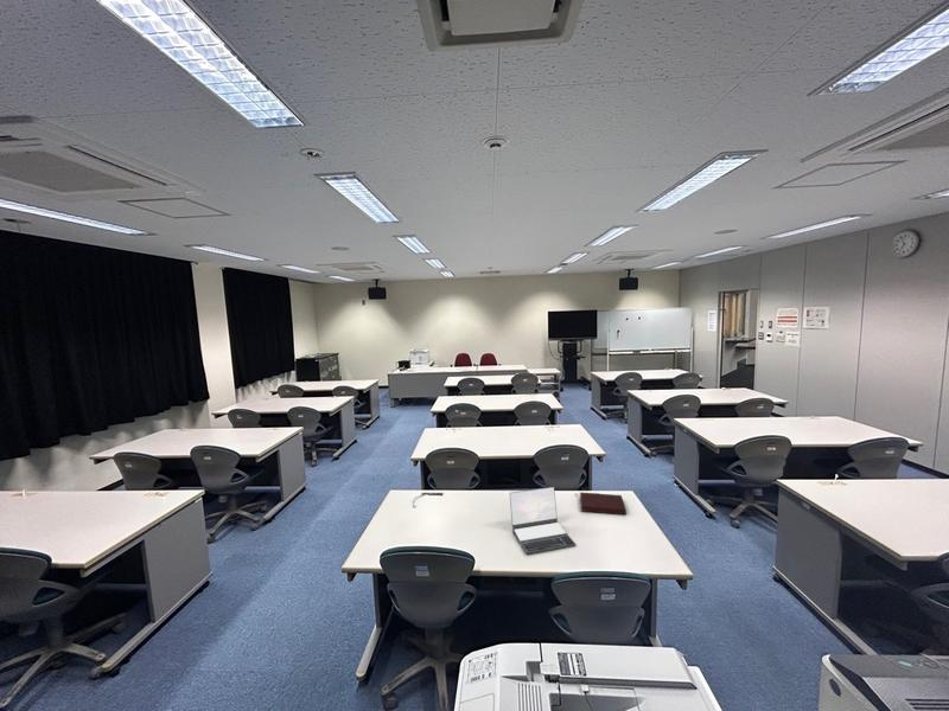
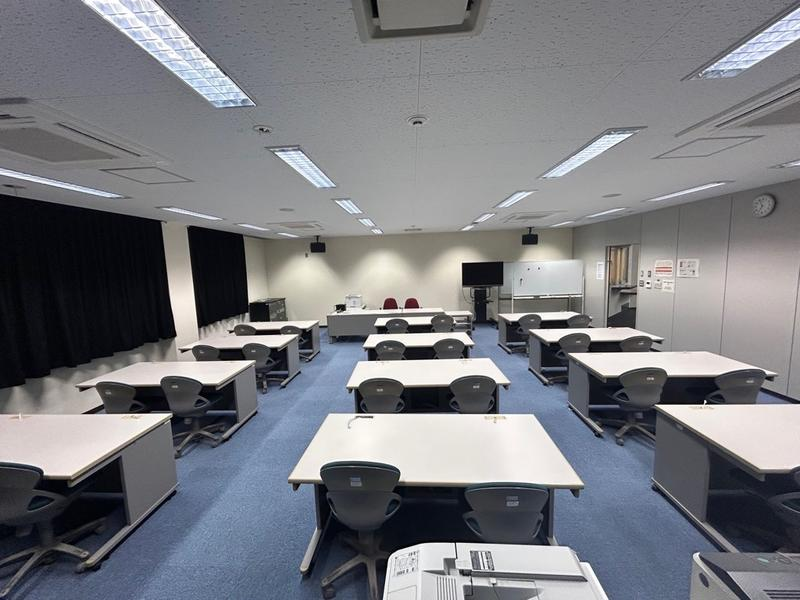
- laptop (541, 518)
- notebook (601, 502)
